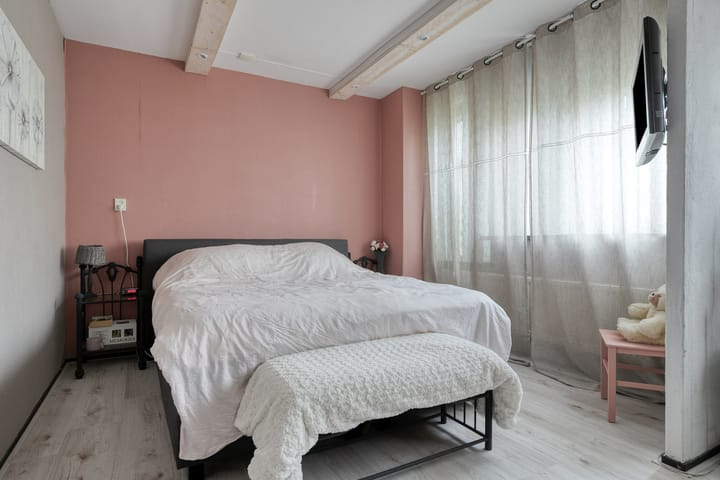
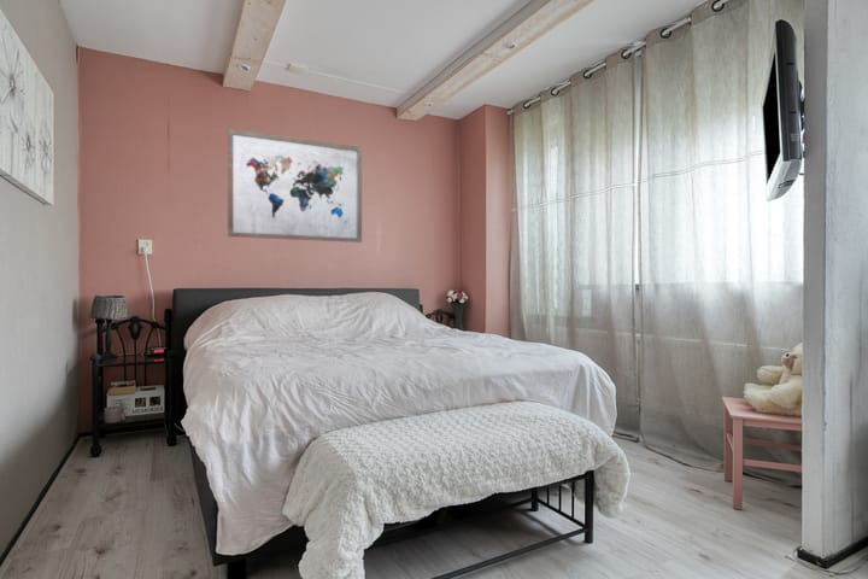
+ wall art (298, 188)
